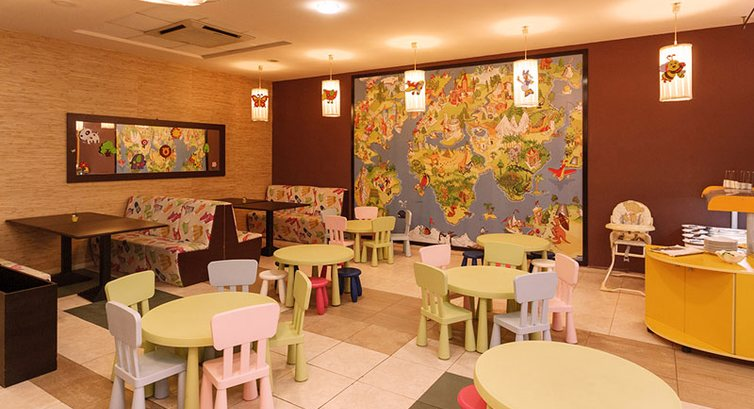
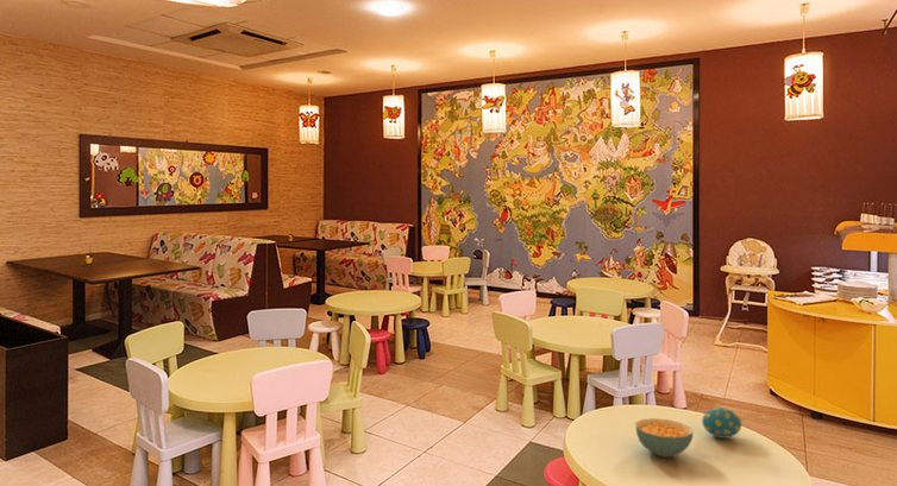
+ decorative egg (721, 422)
+ cereal bowl (663, 440)
